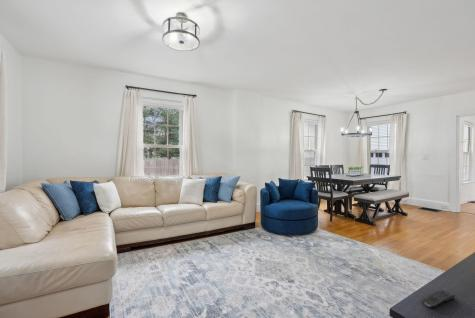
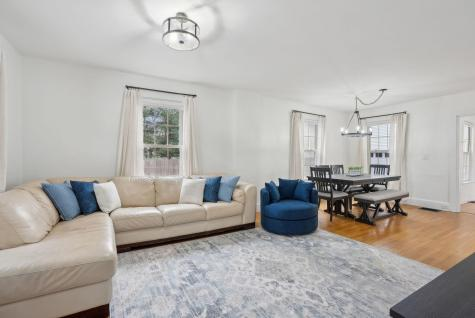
- remote control (438, 298)
